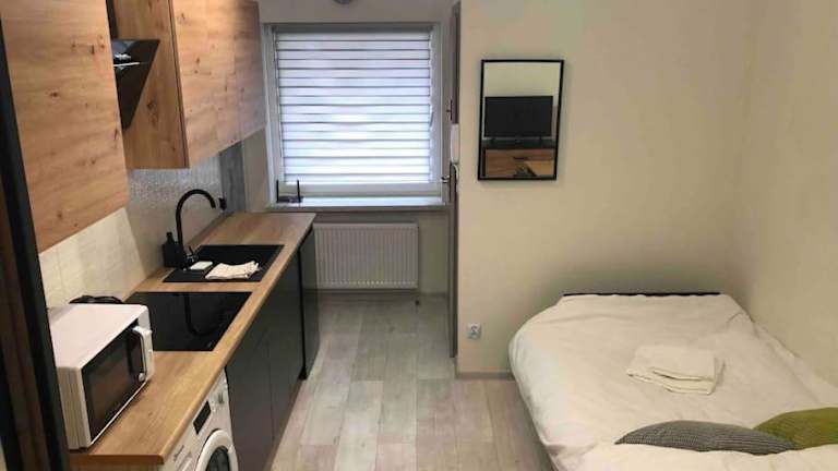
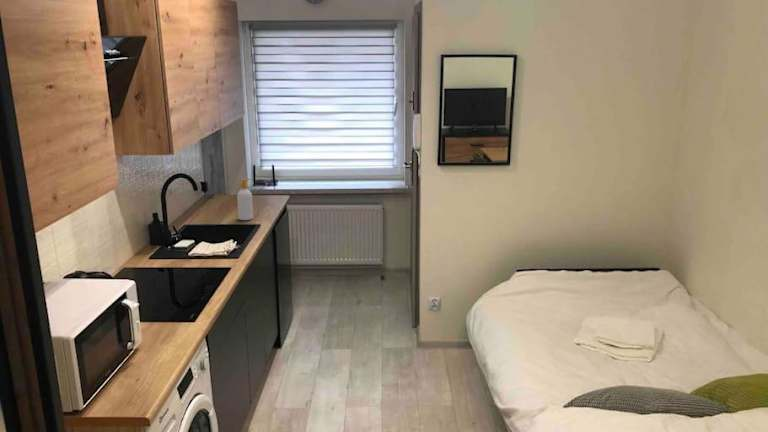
+ soap bottle (245, 199)
